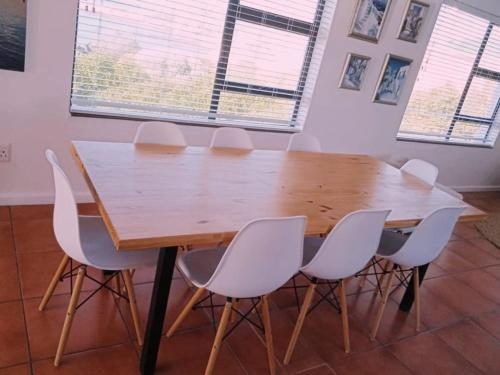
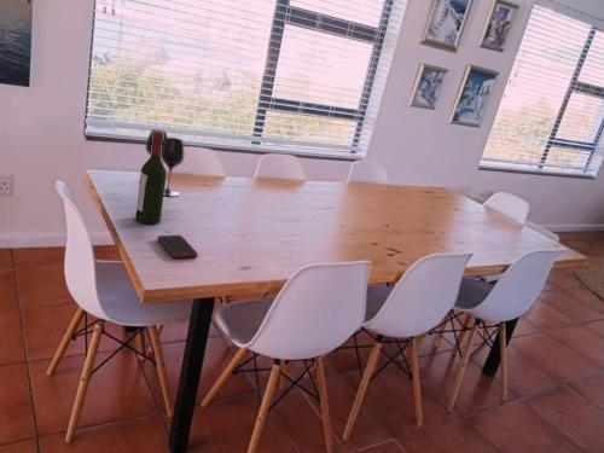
+ wine glass (163, 162)
+ cell phone (176, 245)
+ wine bottle (152, 178)
